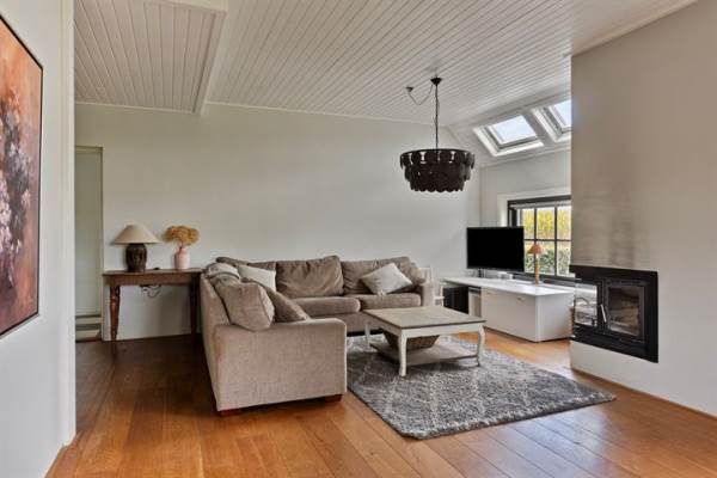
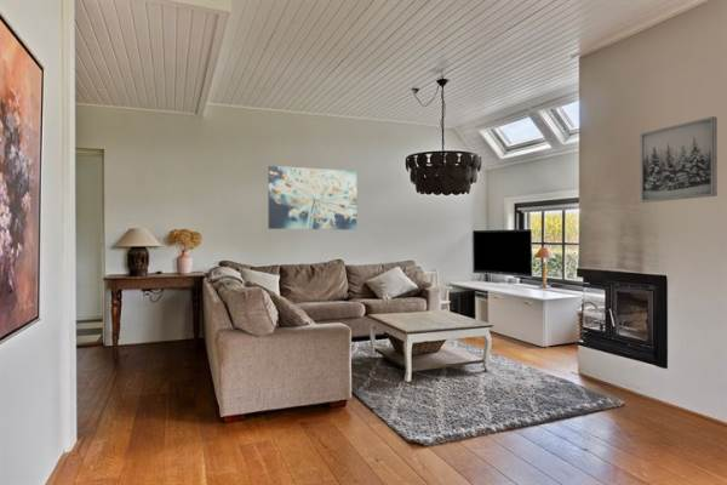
+ wall art (314, 199)
+ wall art (676, 162)
